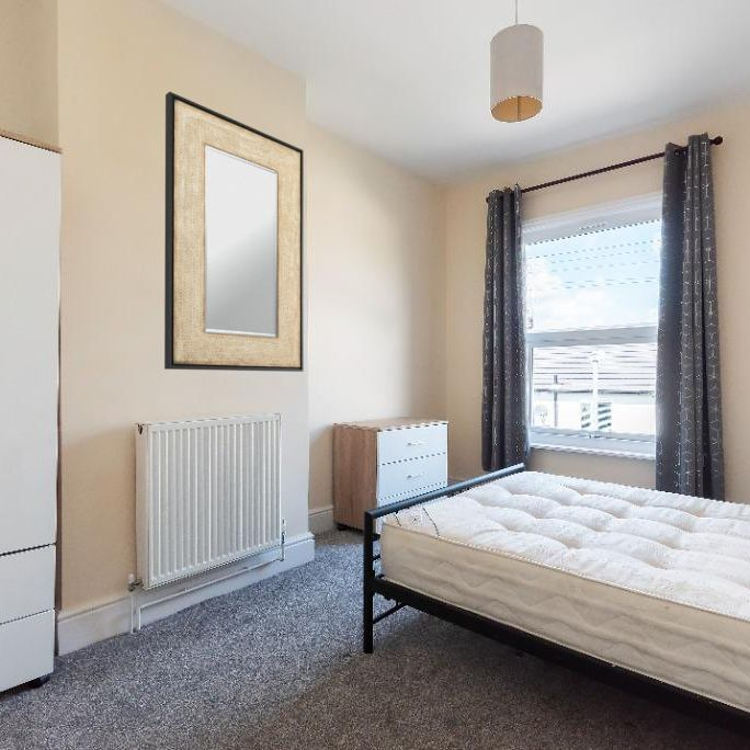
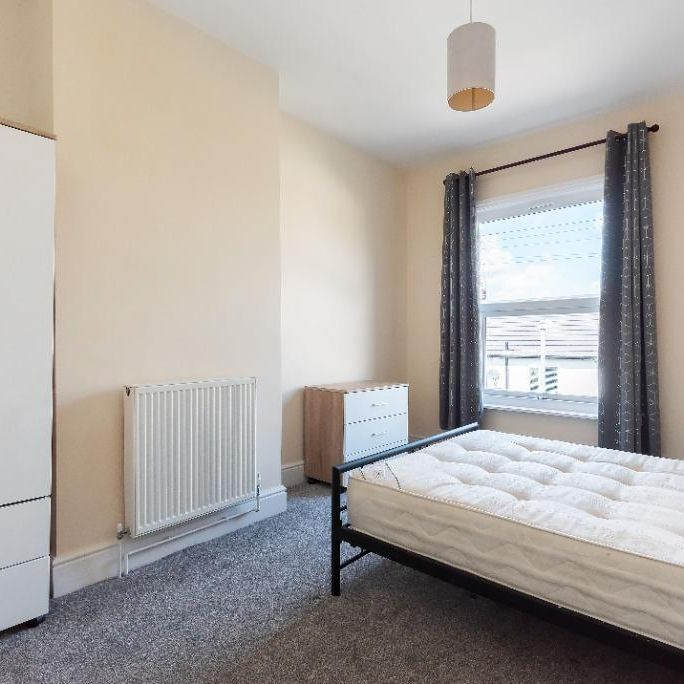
- home mirror (241, 247)
